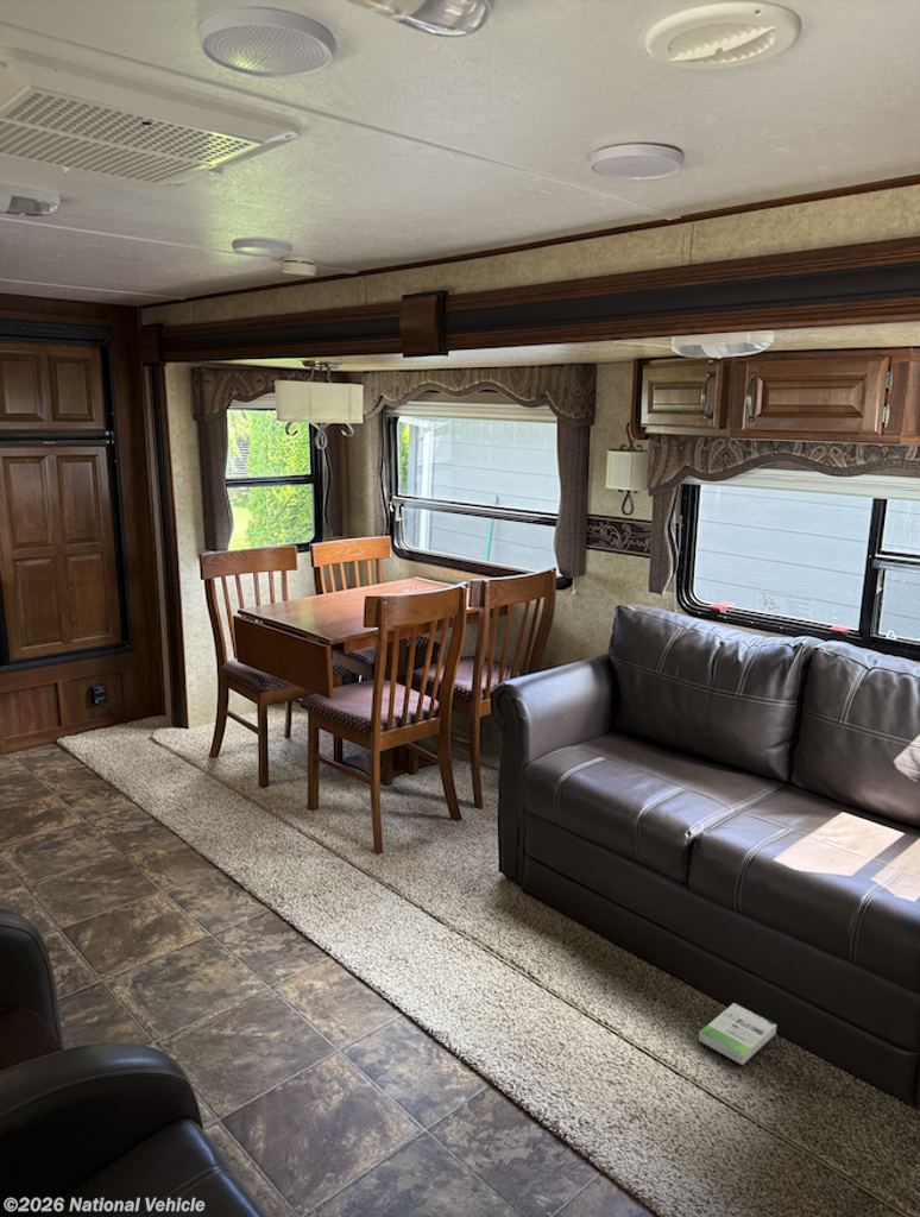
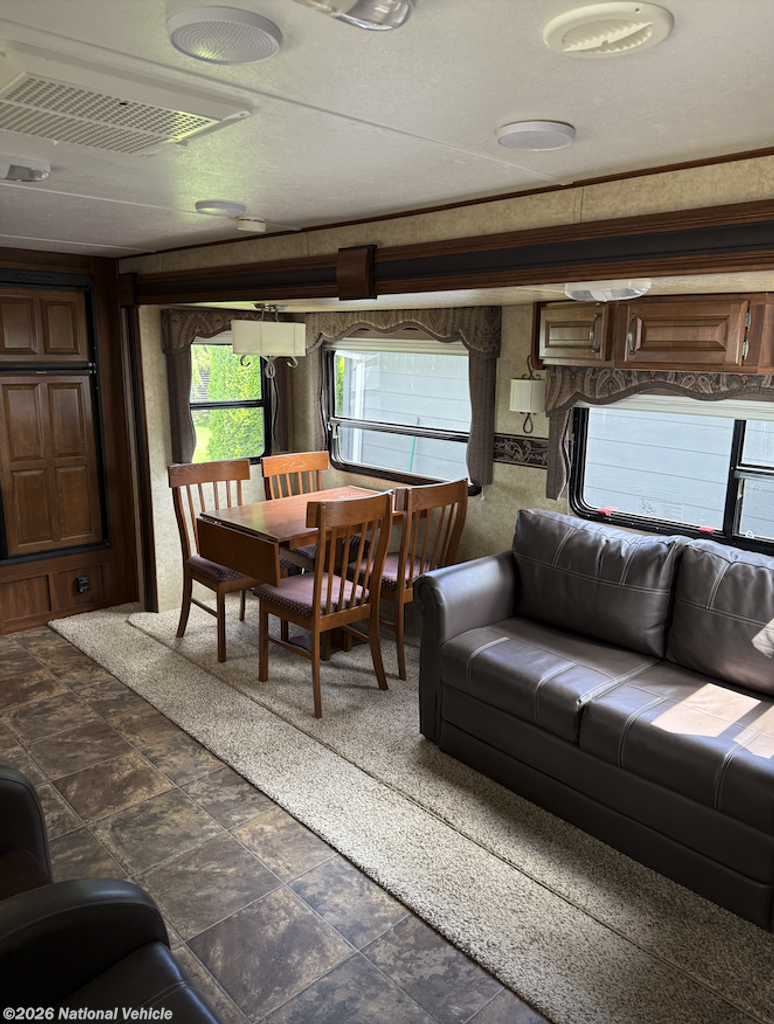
- box (737, 1032)
